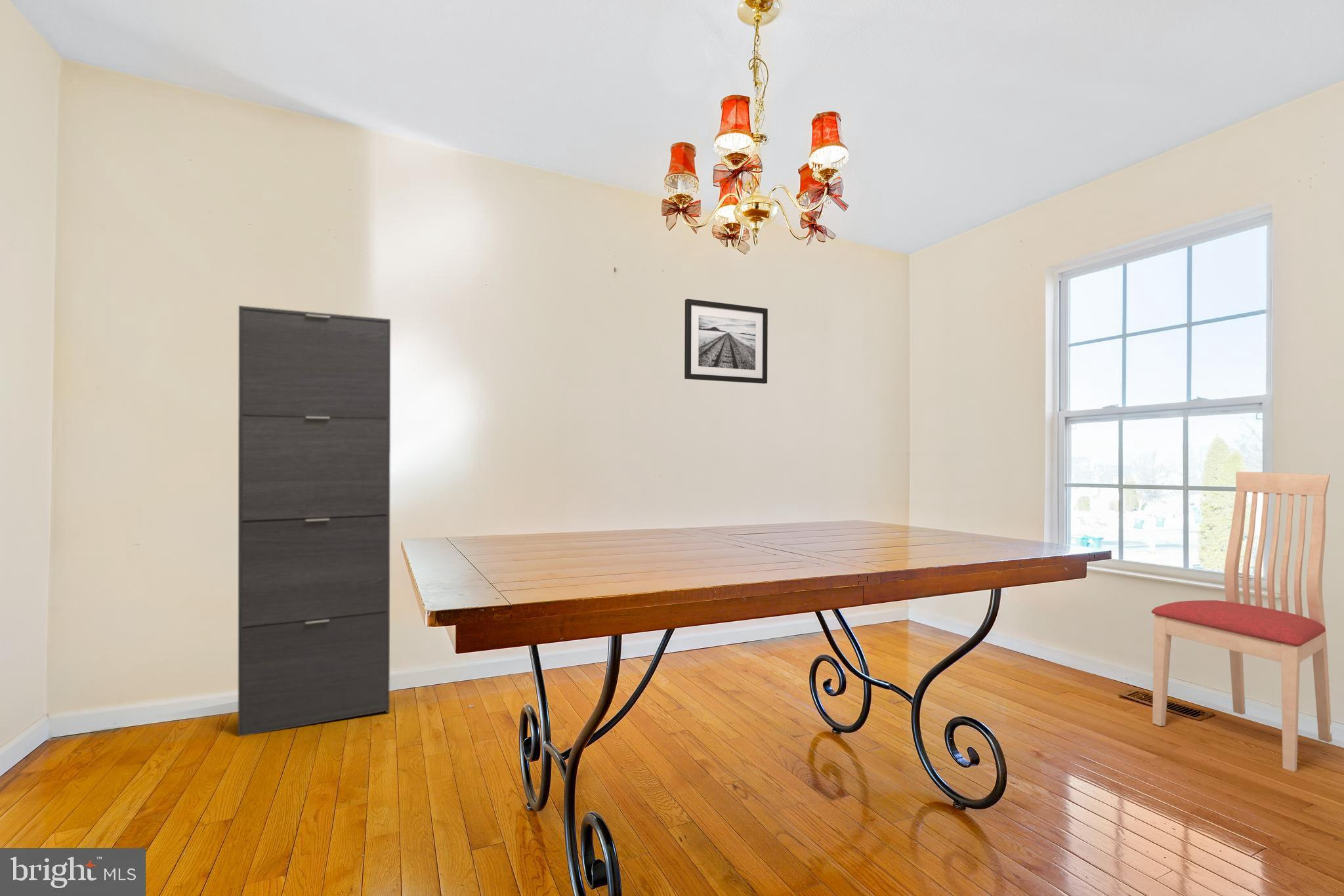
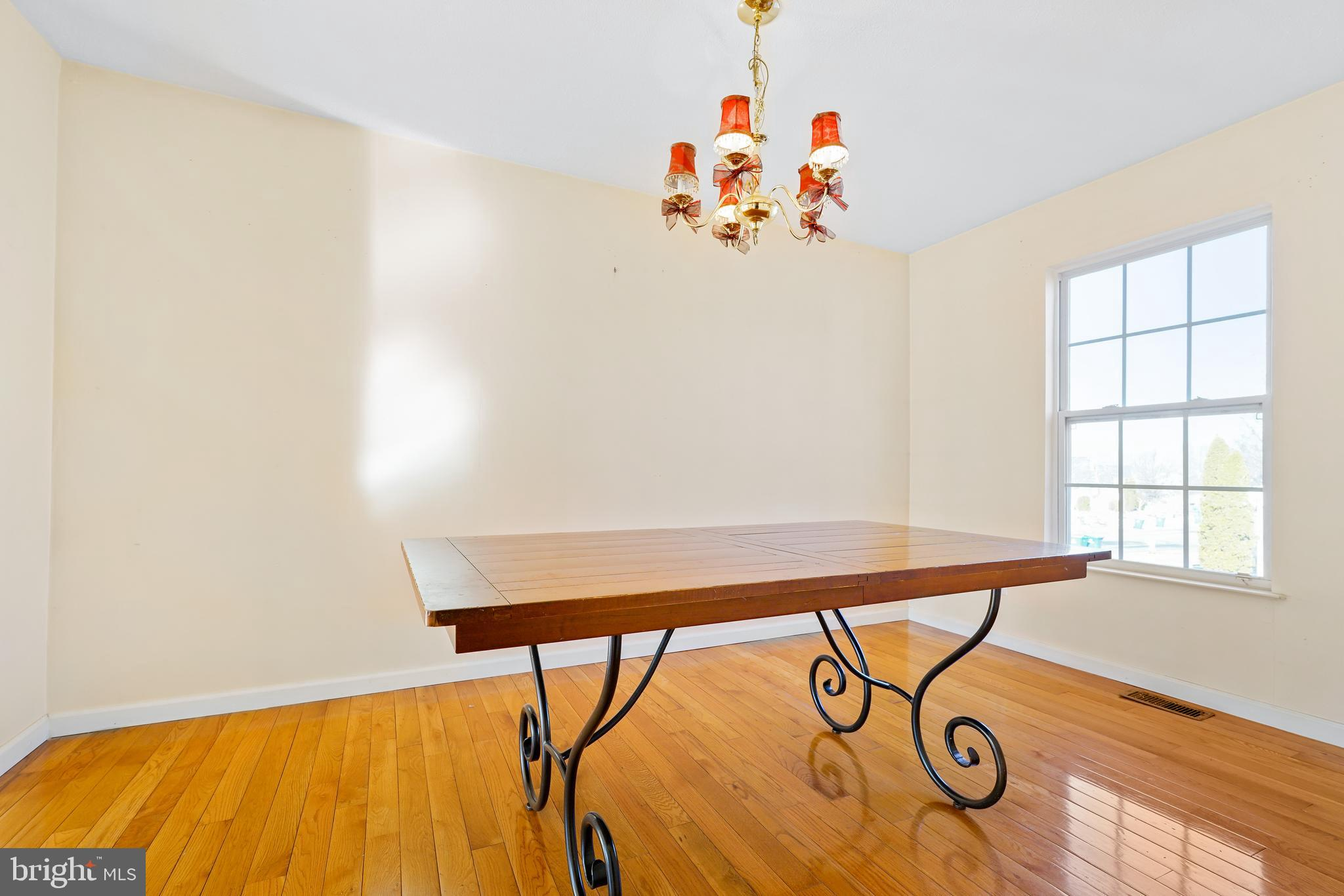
- chair (1251, 605)
- wall art (727, 342)
- cabinet (318, 516)
